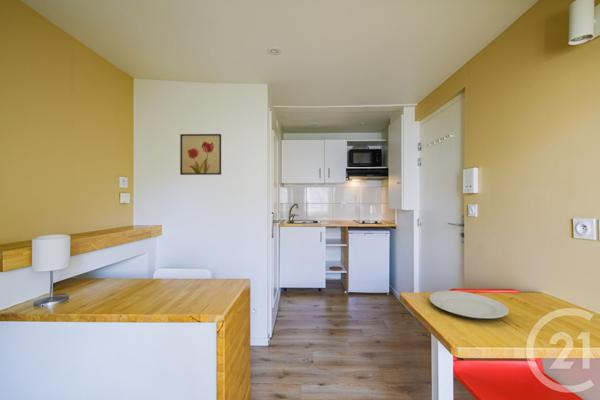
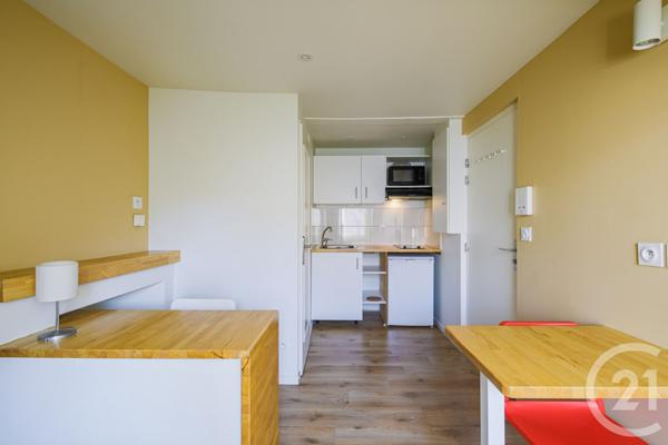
- wall art (201, 154)
- chinaware (466, 305)
